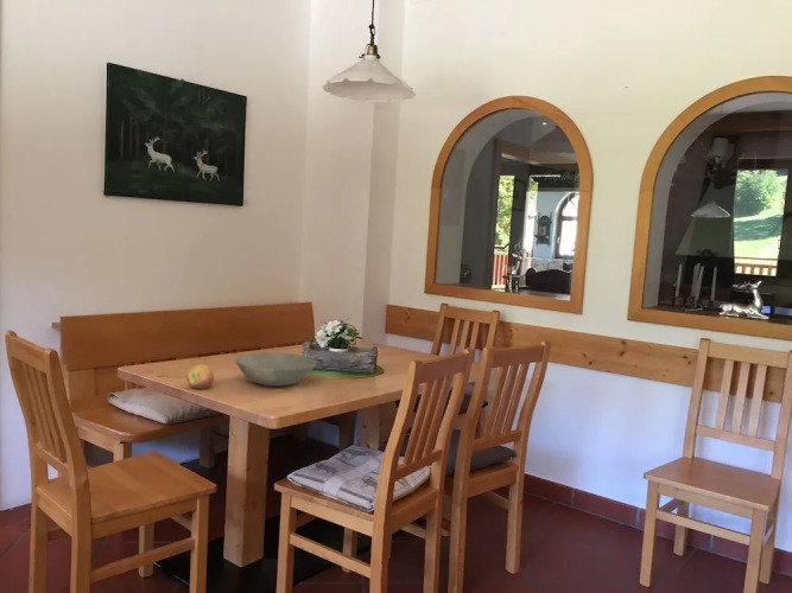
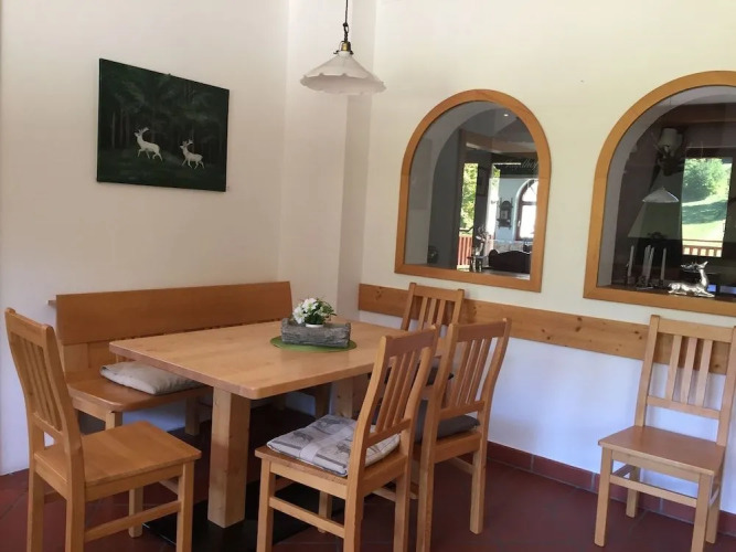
- fruit (199, 376)
- bowl (275, 371)
